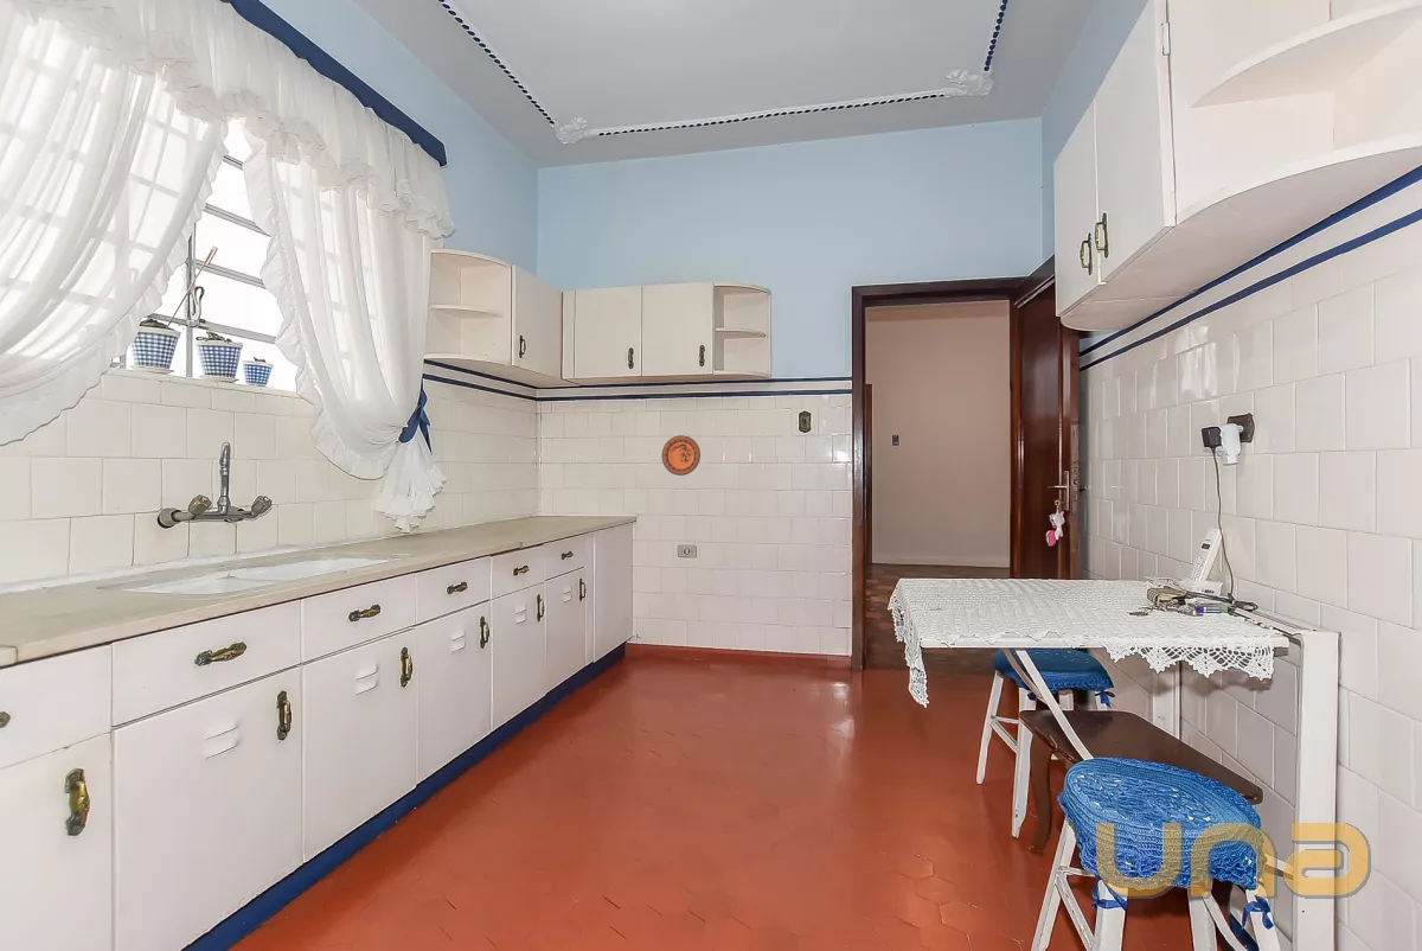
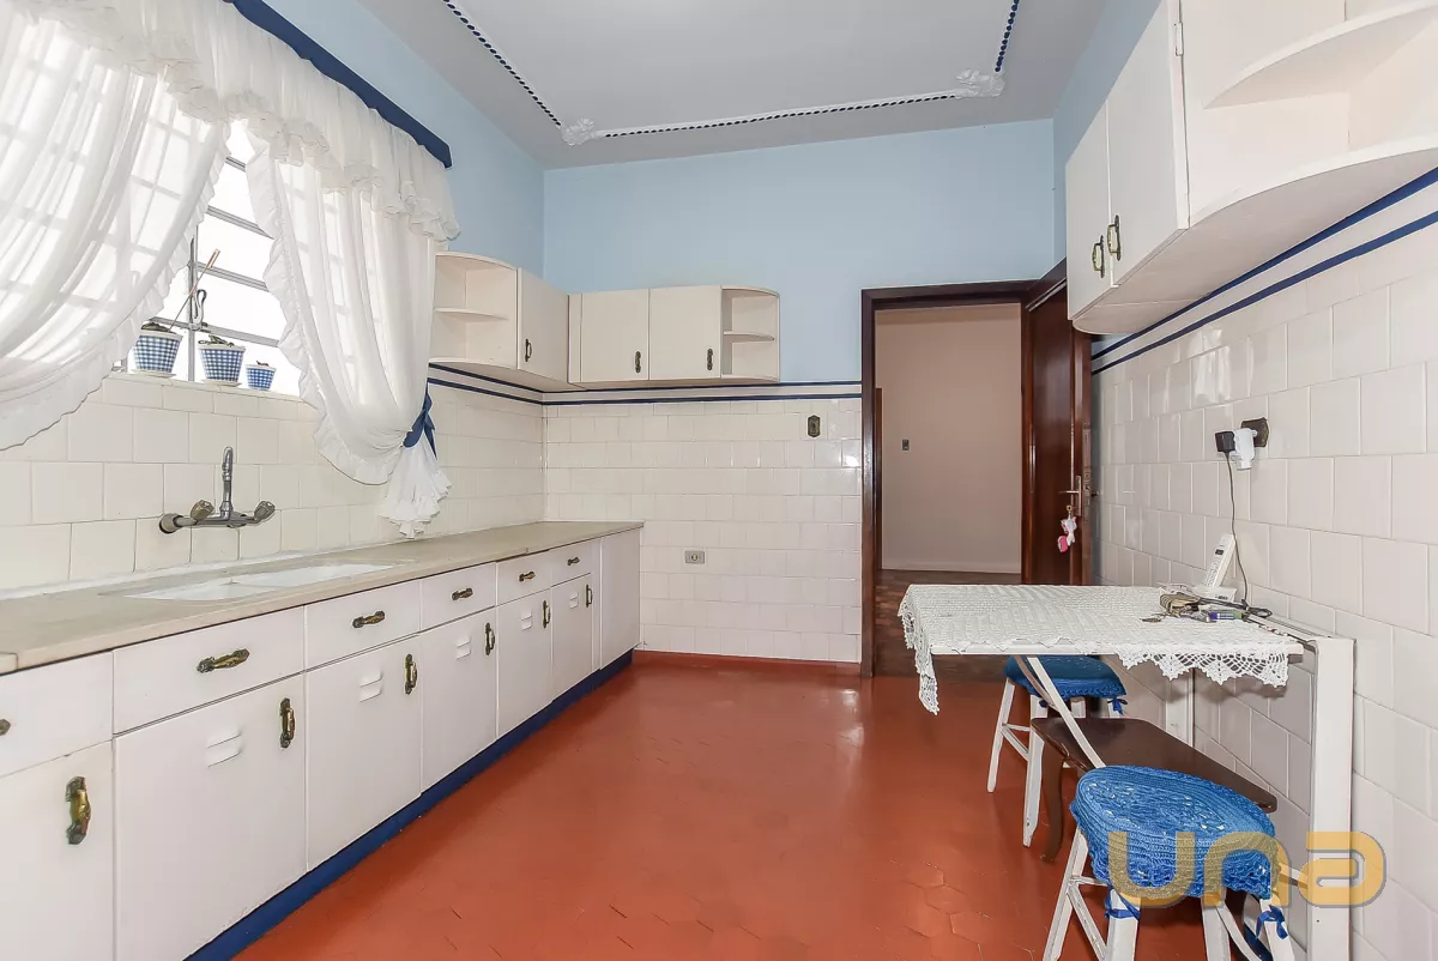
- decorative plate (680, 455)
